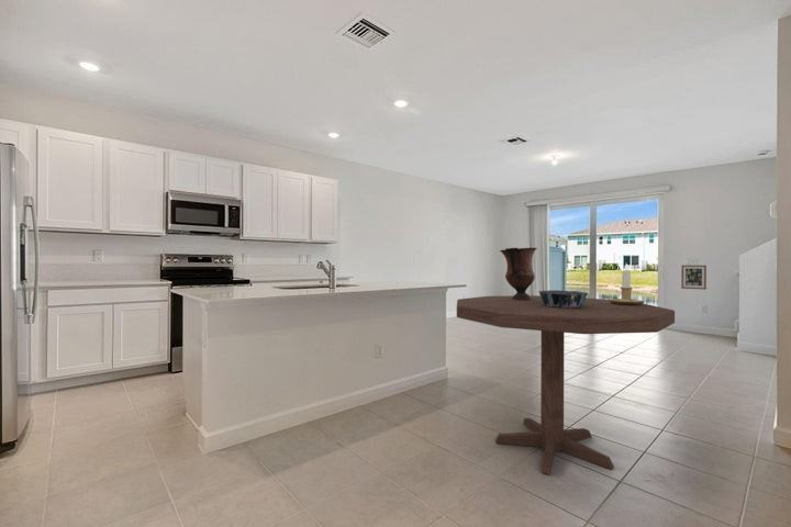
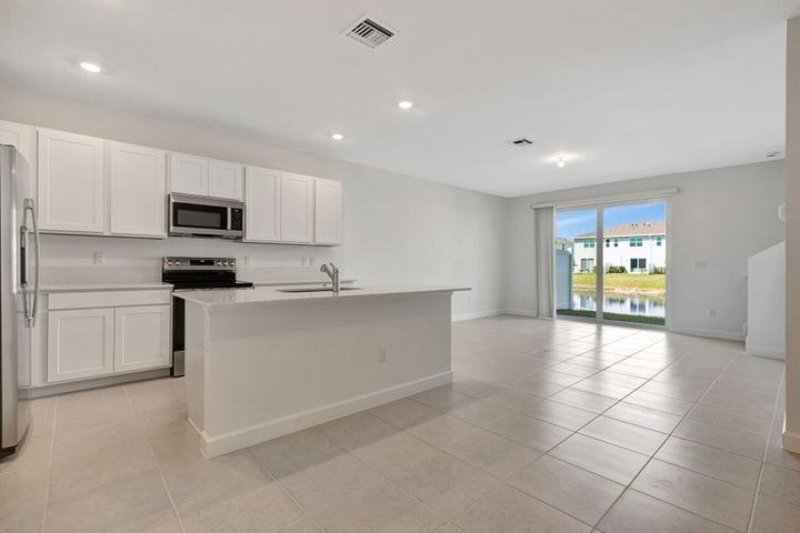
- decorative bowl (562, 299)
- vase (517, 272)
- dining table (552, 374)
- wall art (693, 277)
- candlestick (622, 282)
